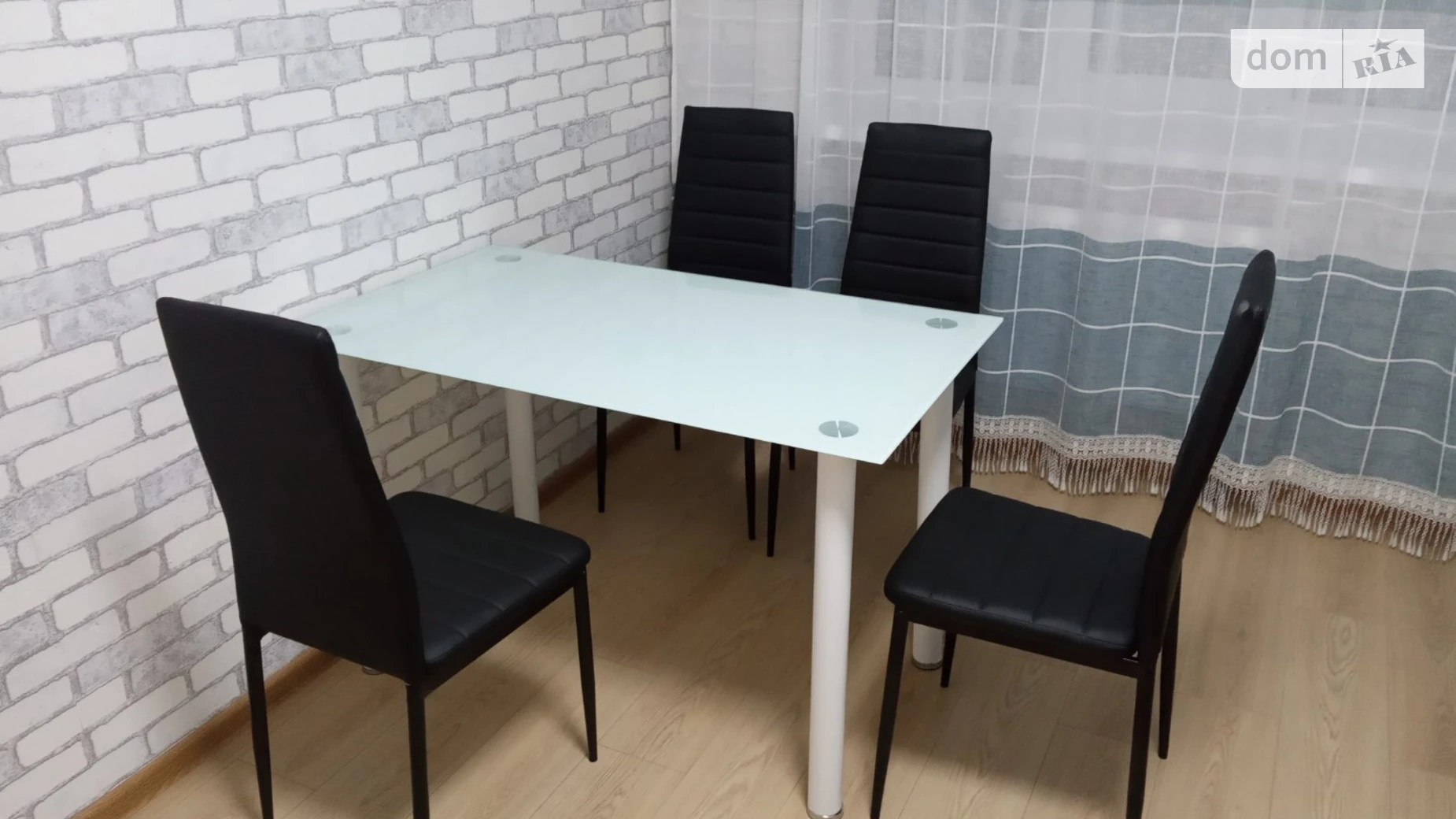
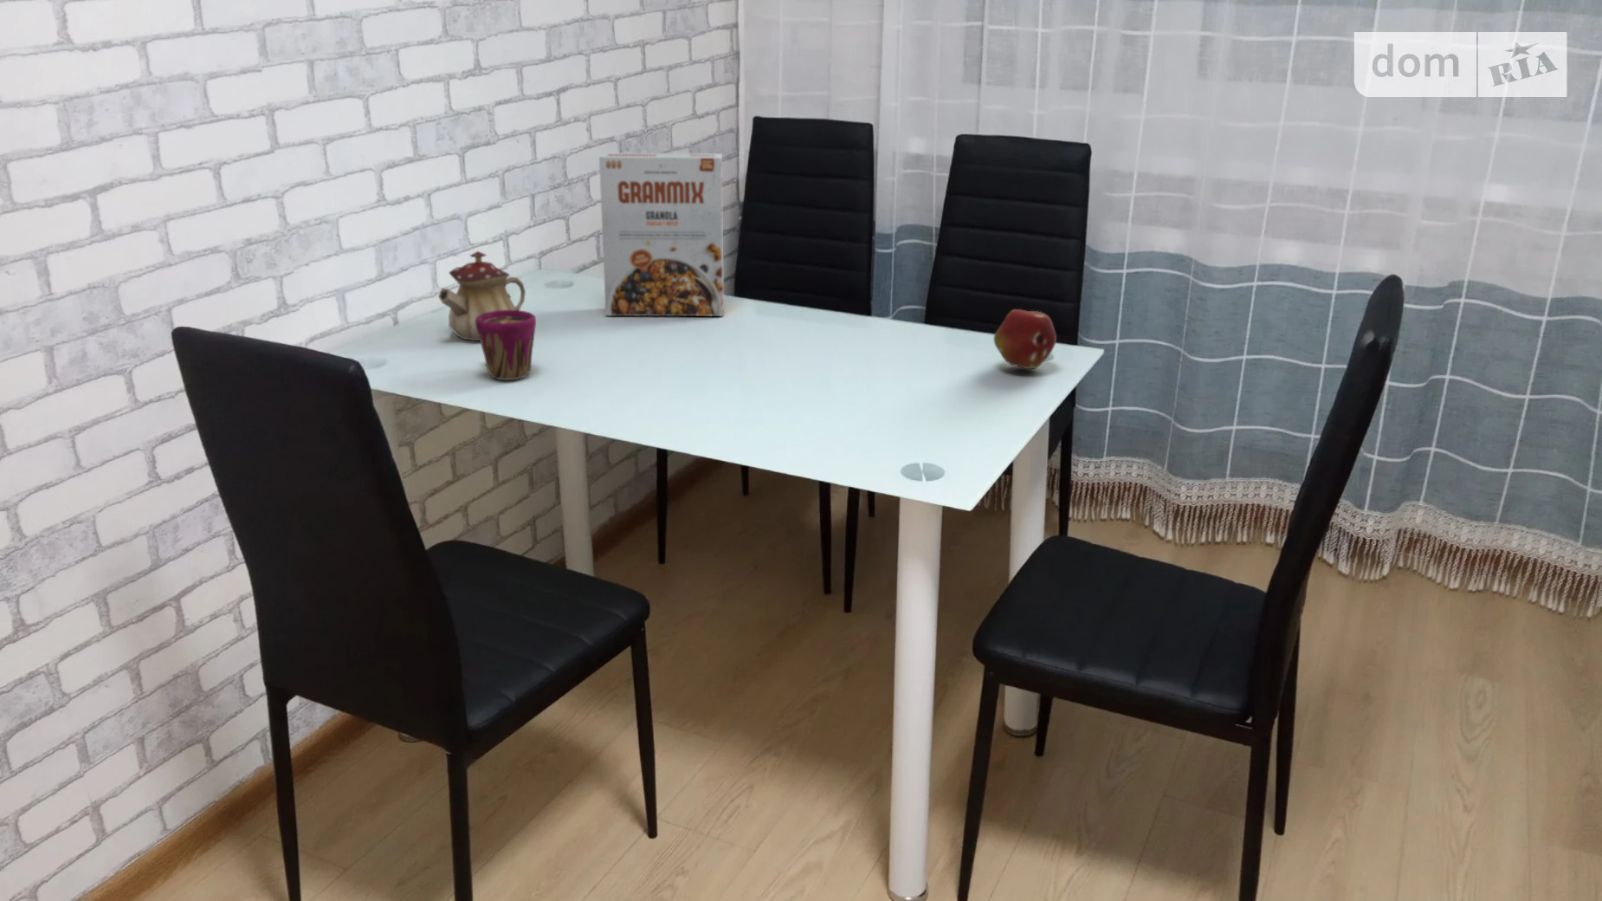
+ fruit (1023, 338)
+ cup (502, 344)
+ teapot (484, 292)
+ cereal box (663, 234)
